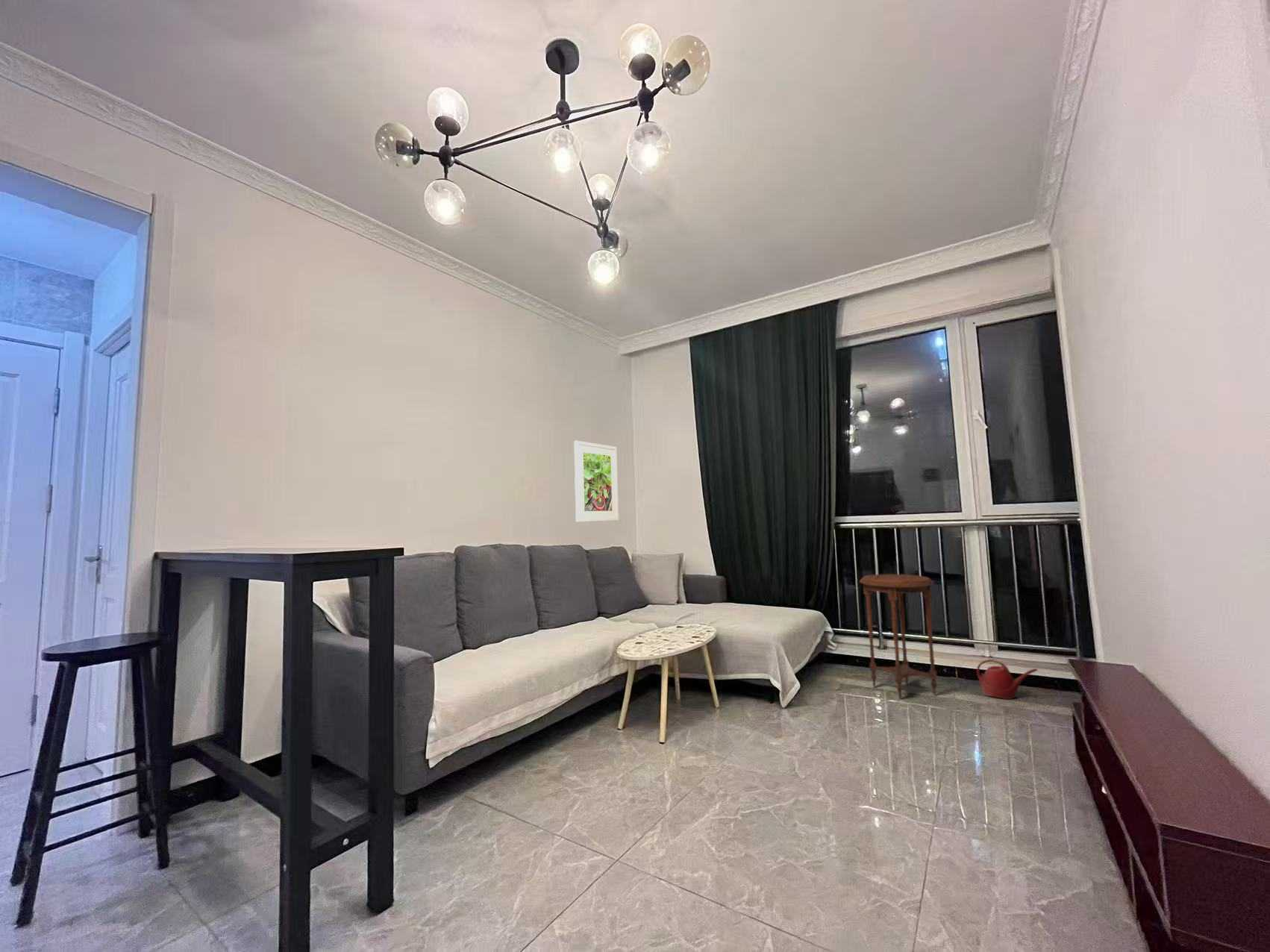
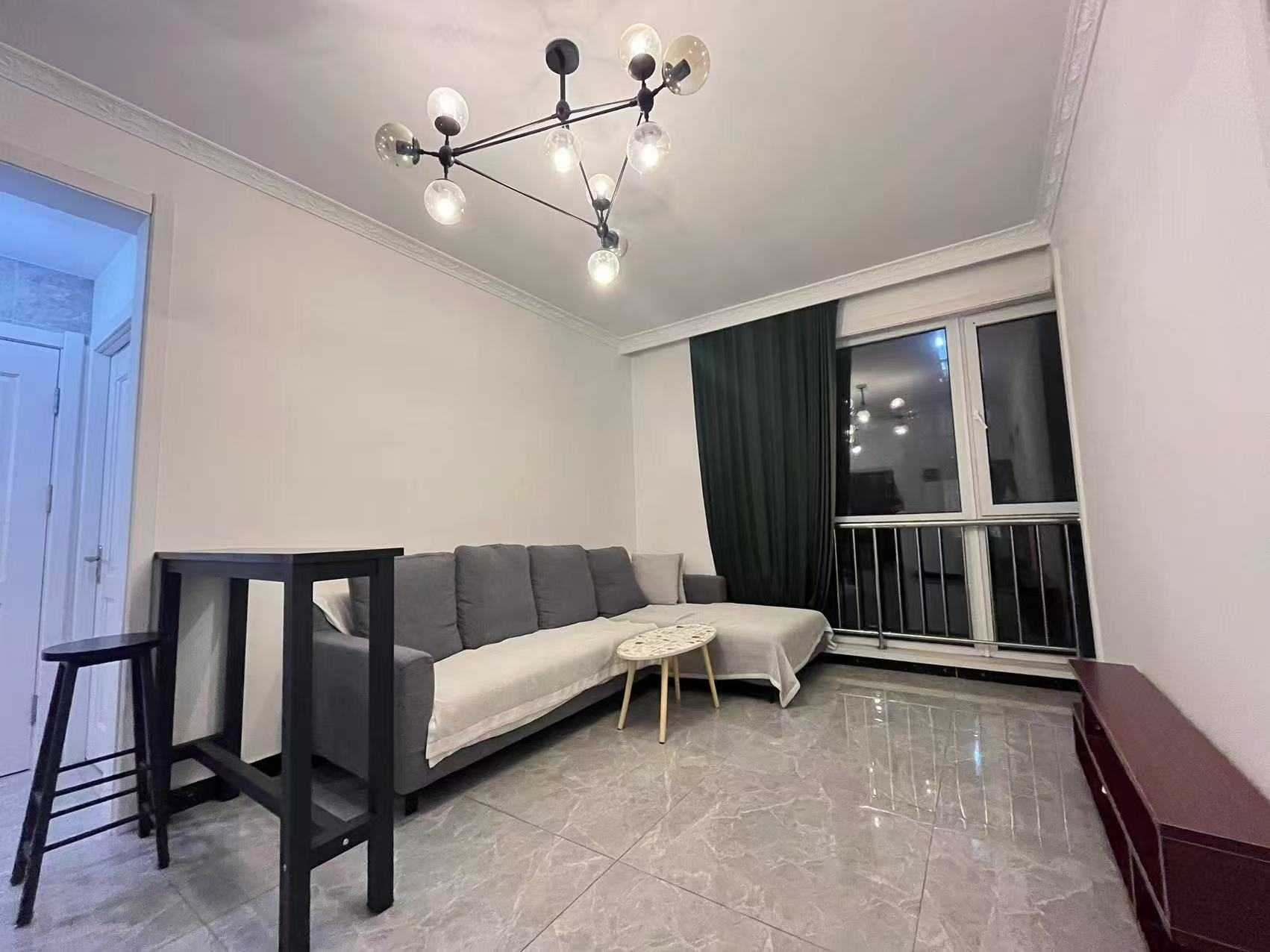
- watering can (1007, 678)
- side table (898, 633)
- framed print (597, 482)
